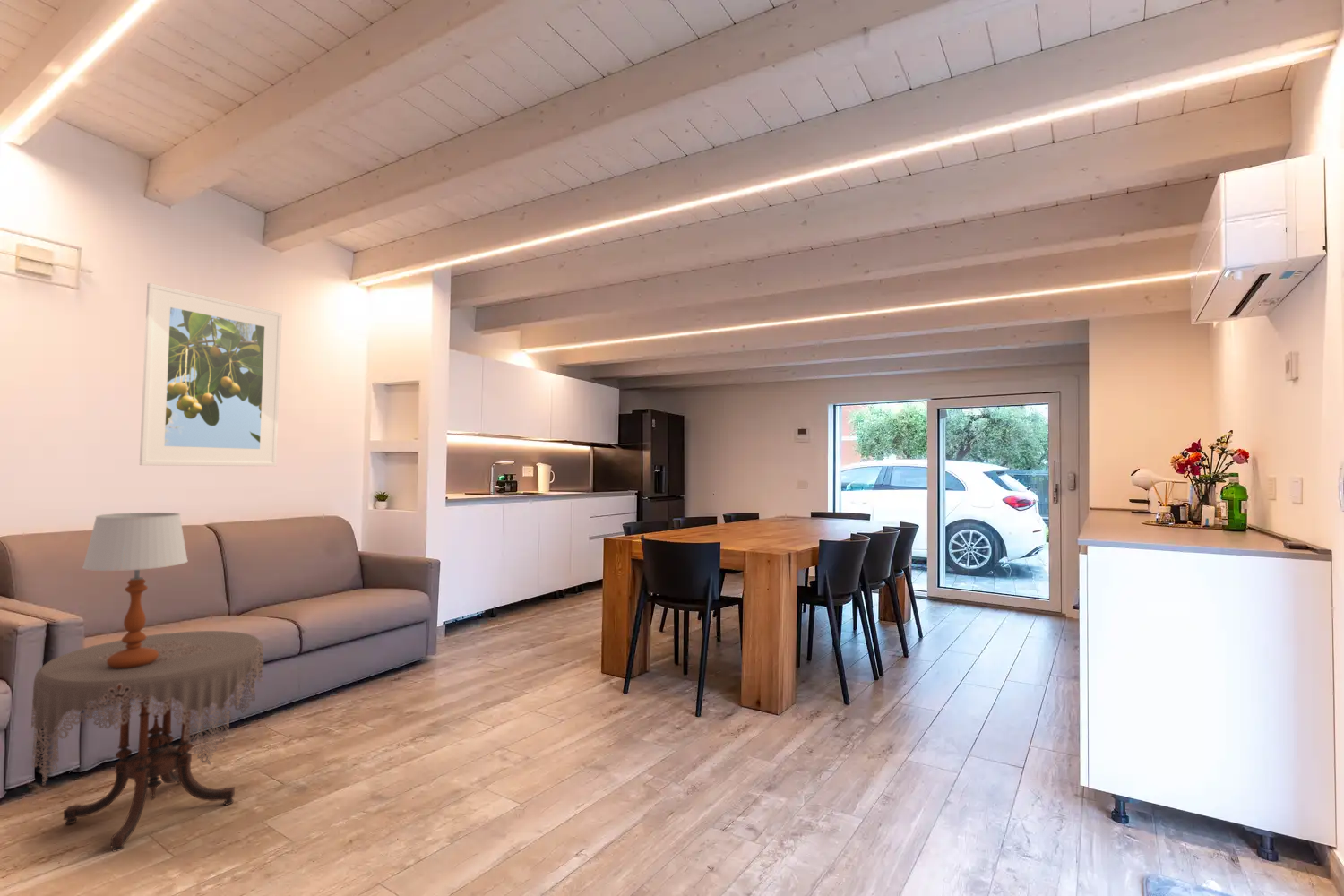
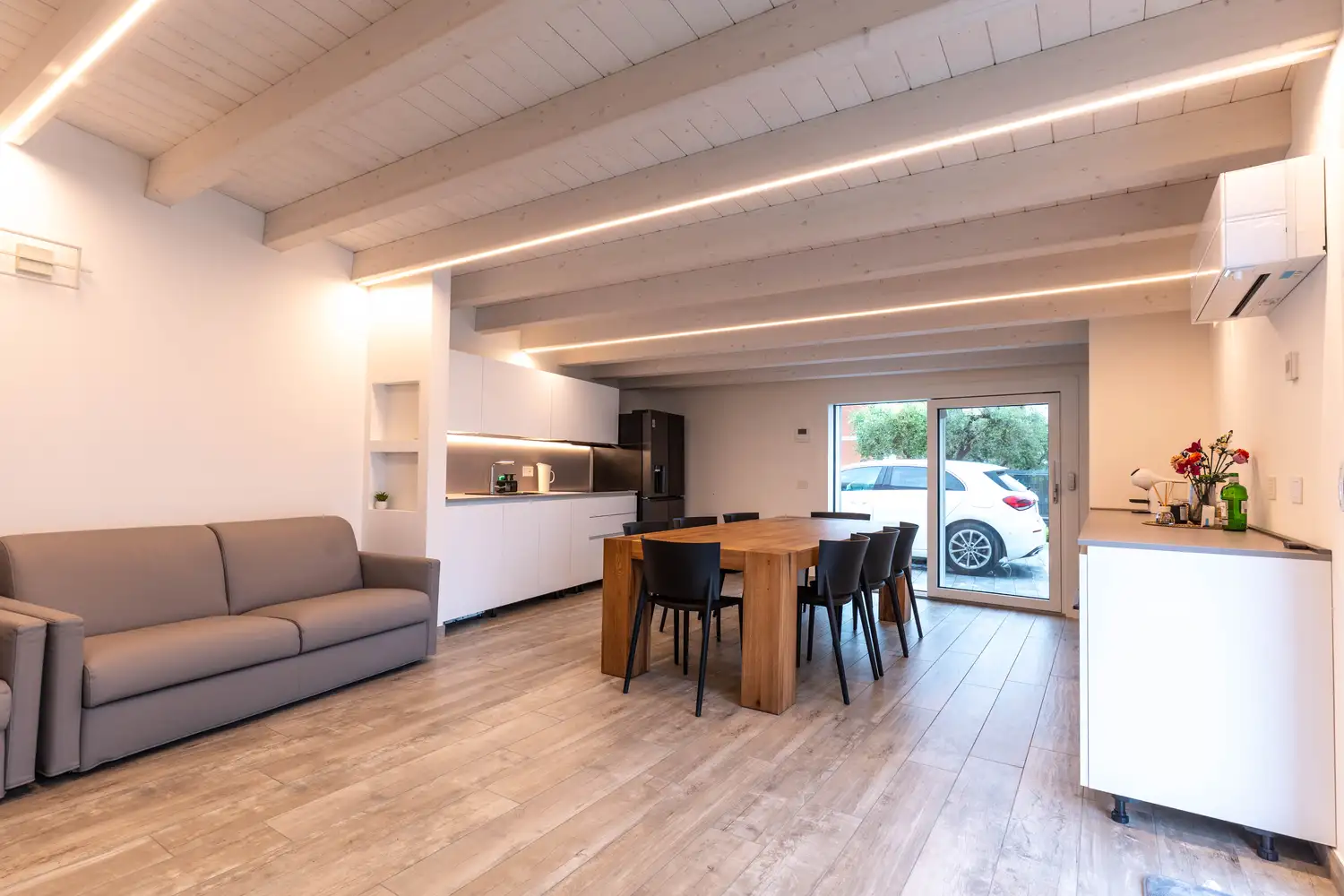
- table lamp (136, 588)
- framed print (217, 382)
- side table (154, 732)
